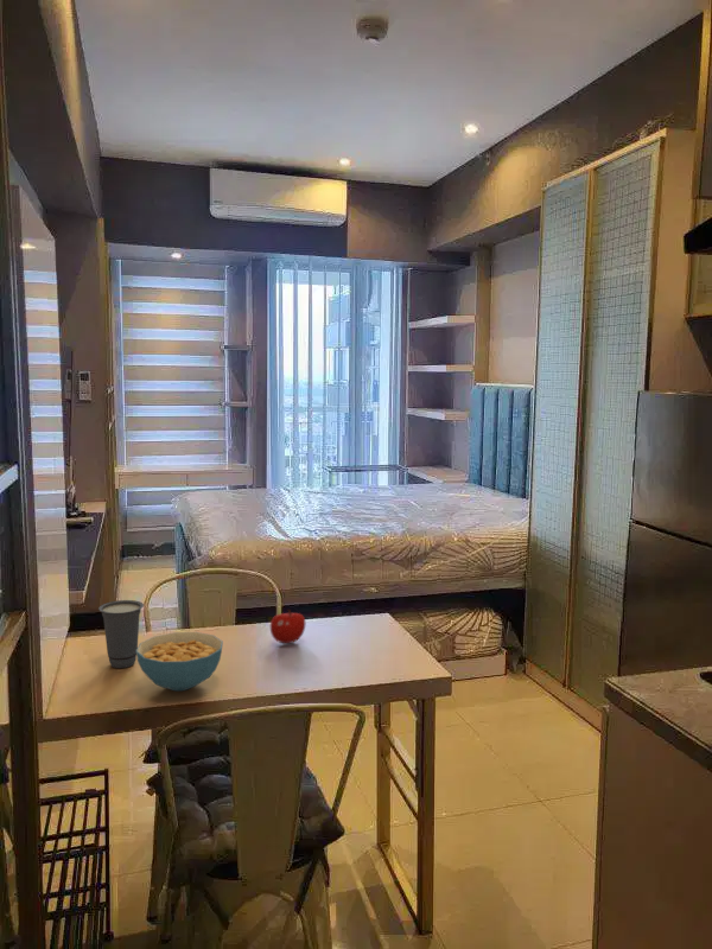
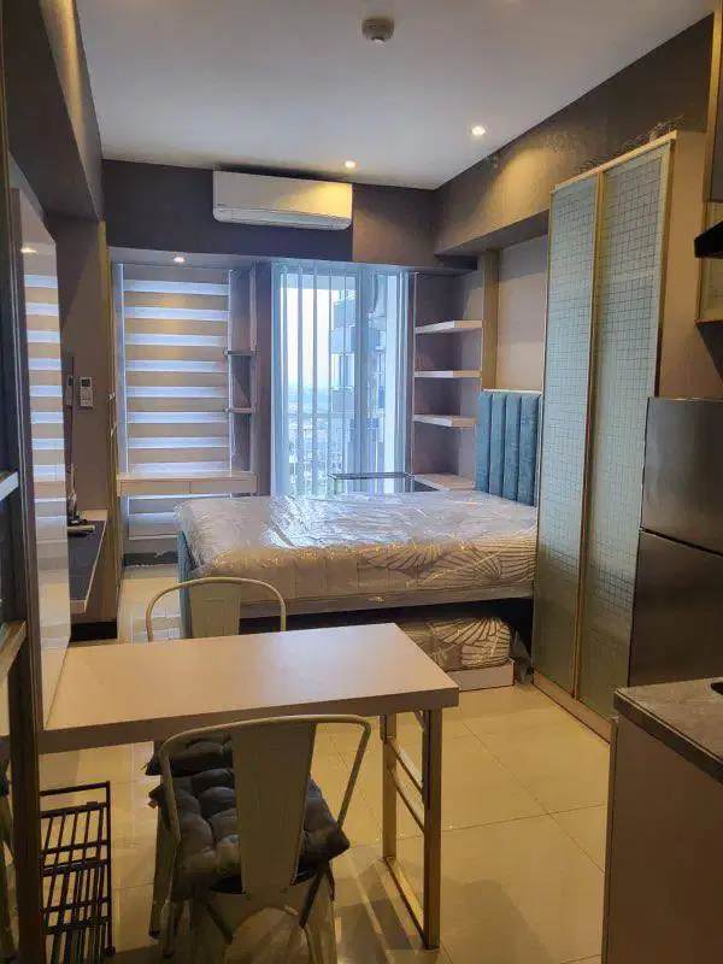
- fruit (287, 625)
- cup (121, 635)
- cereal bowl (180, 665)
